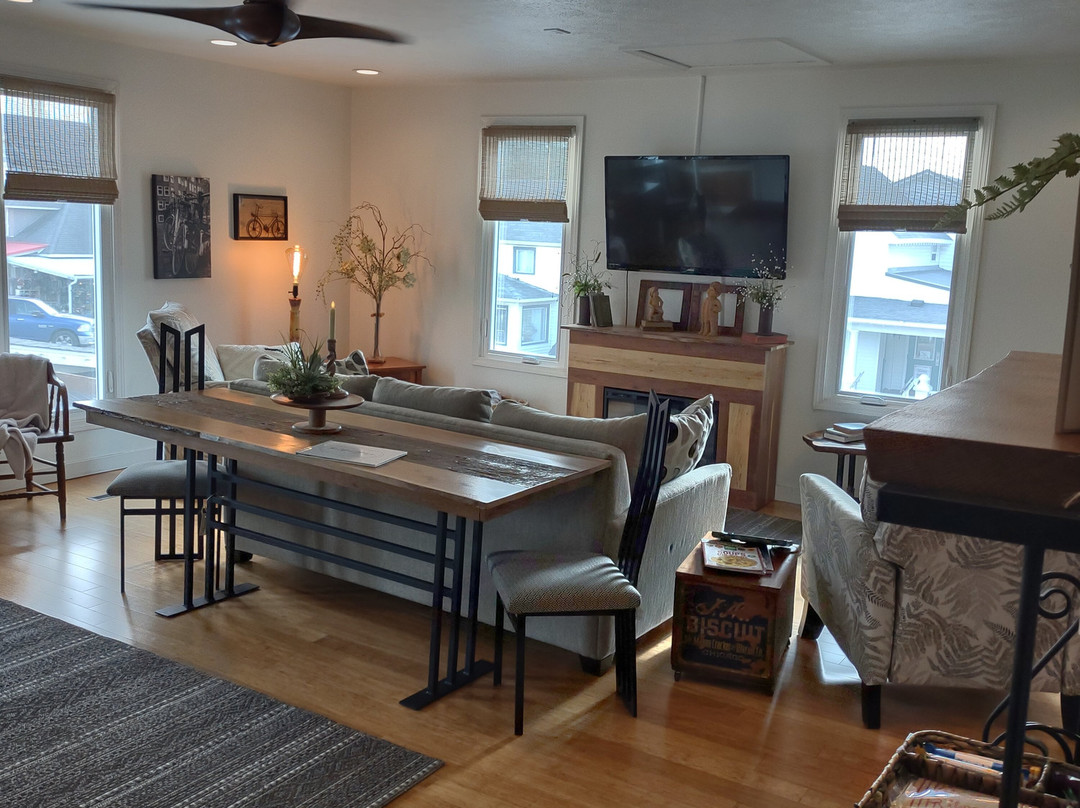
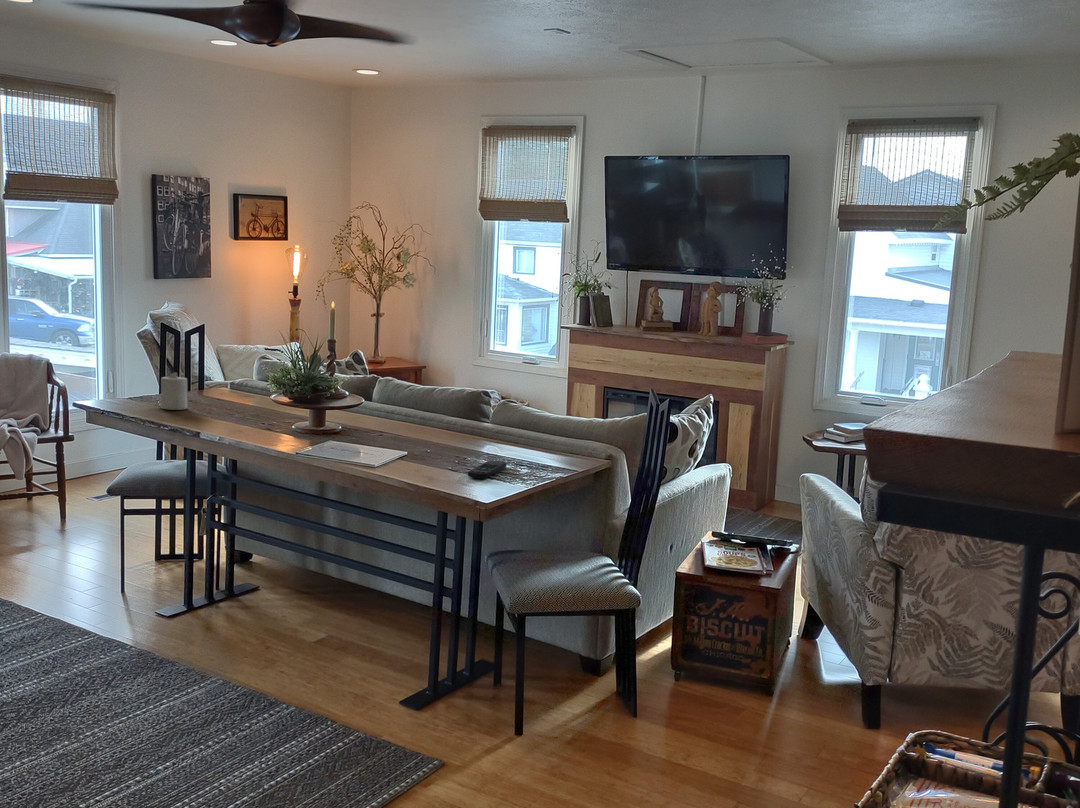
+ candle (173, 390)
+ remote control (487, 468)
